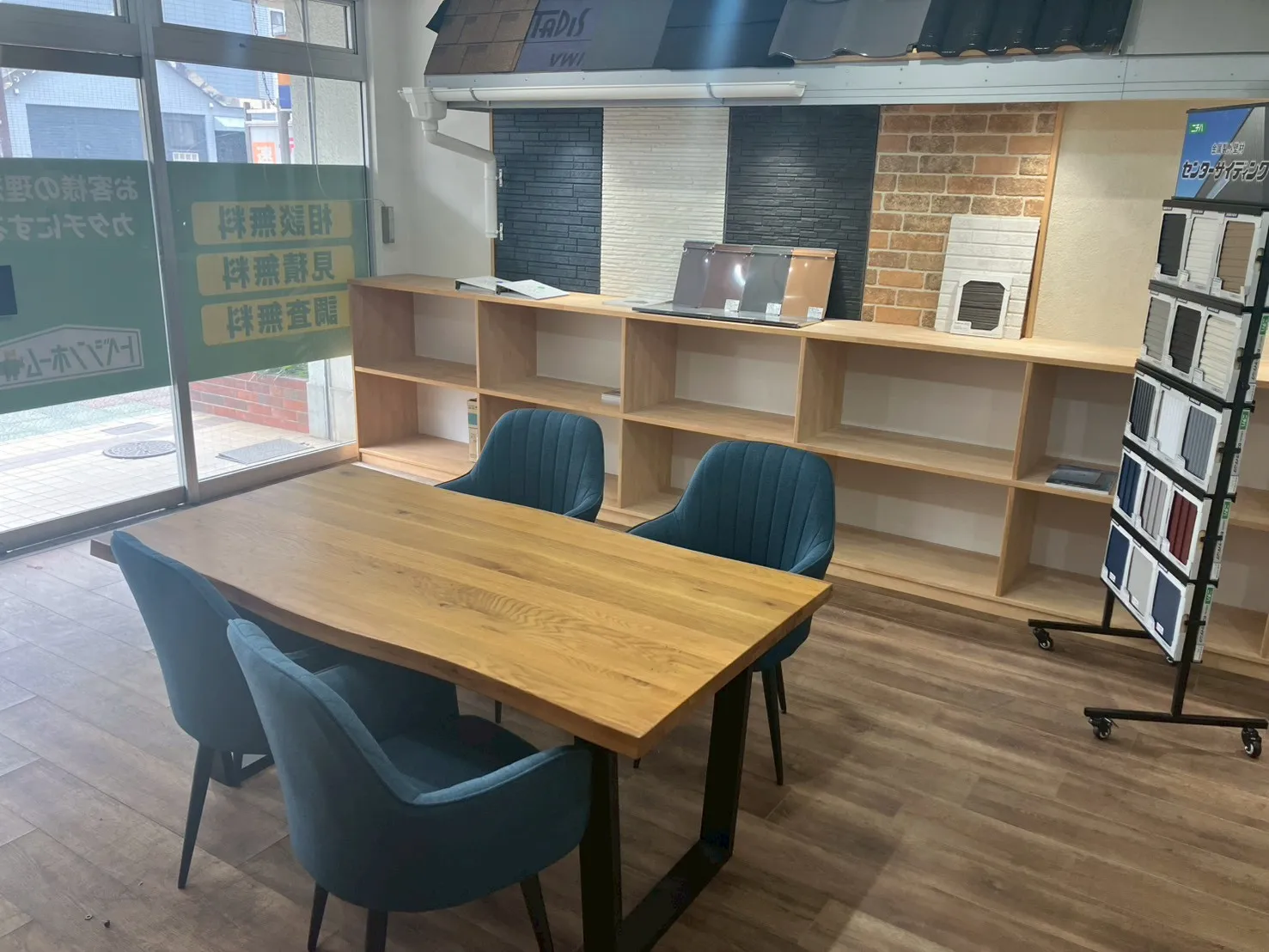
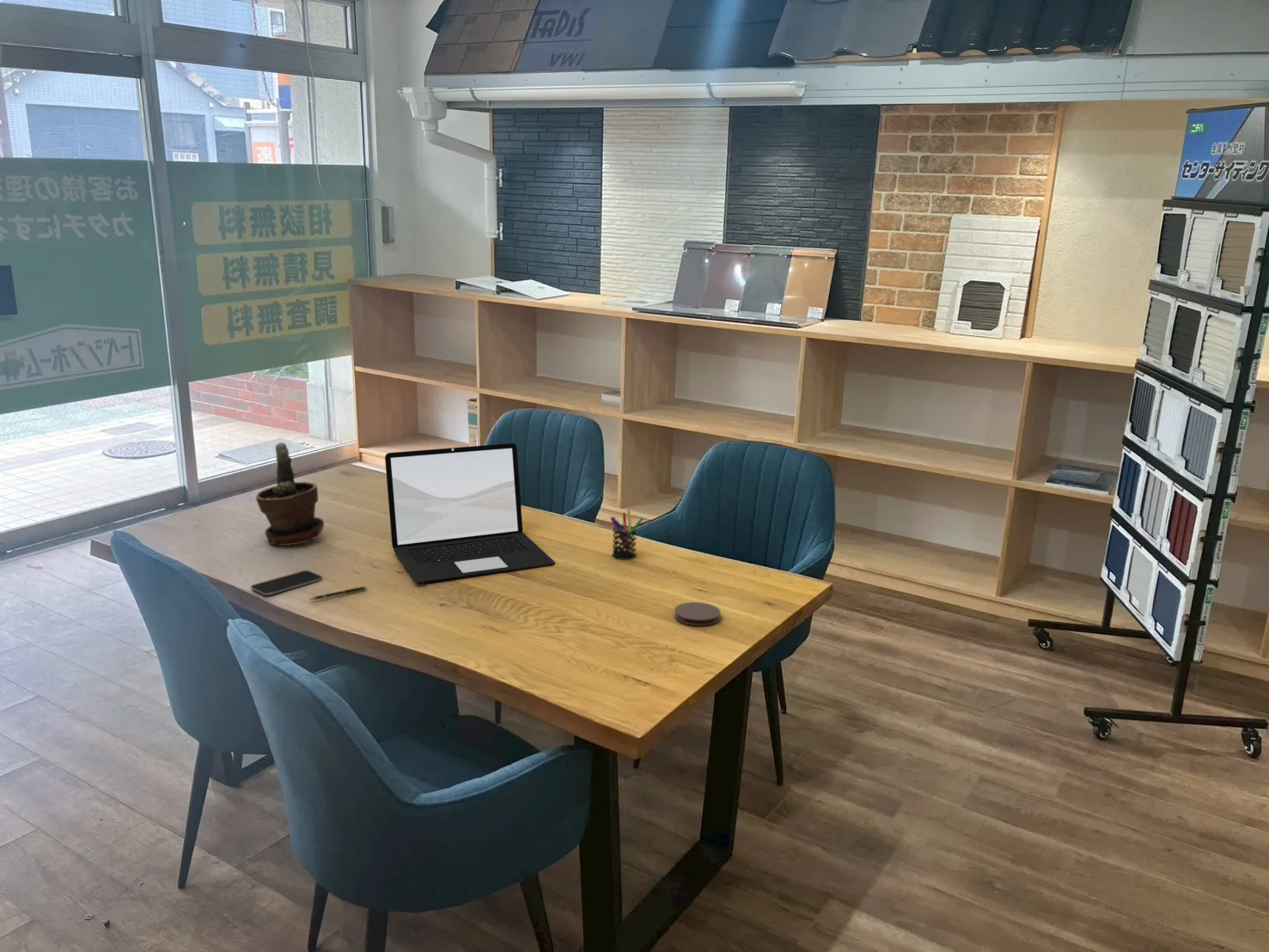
+ potted plant (289, 493)
+ smartphone (287, 582)
+ pen (338, 593)
+ coaster (697, 613)
+ laptop (469, 509)
+ pen holder (627, 533)
